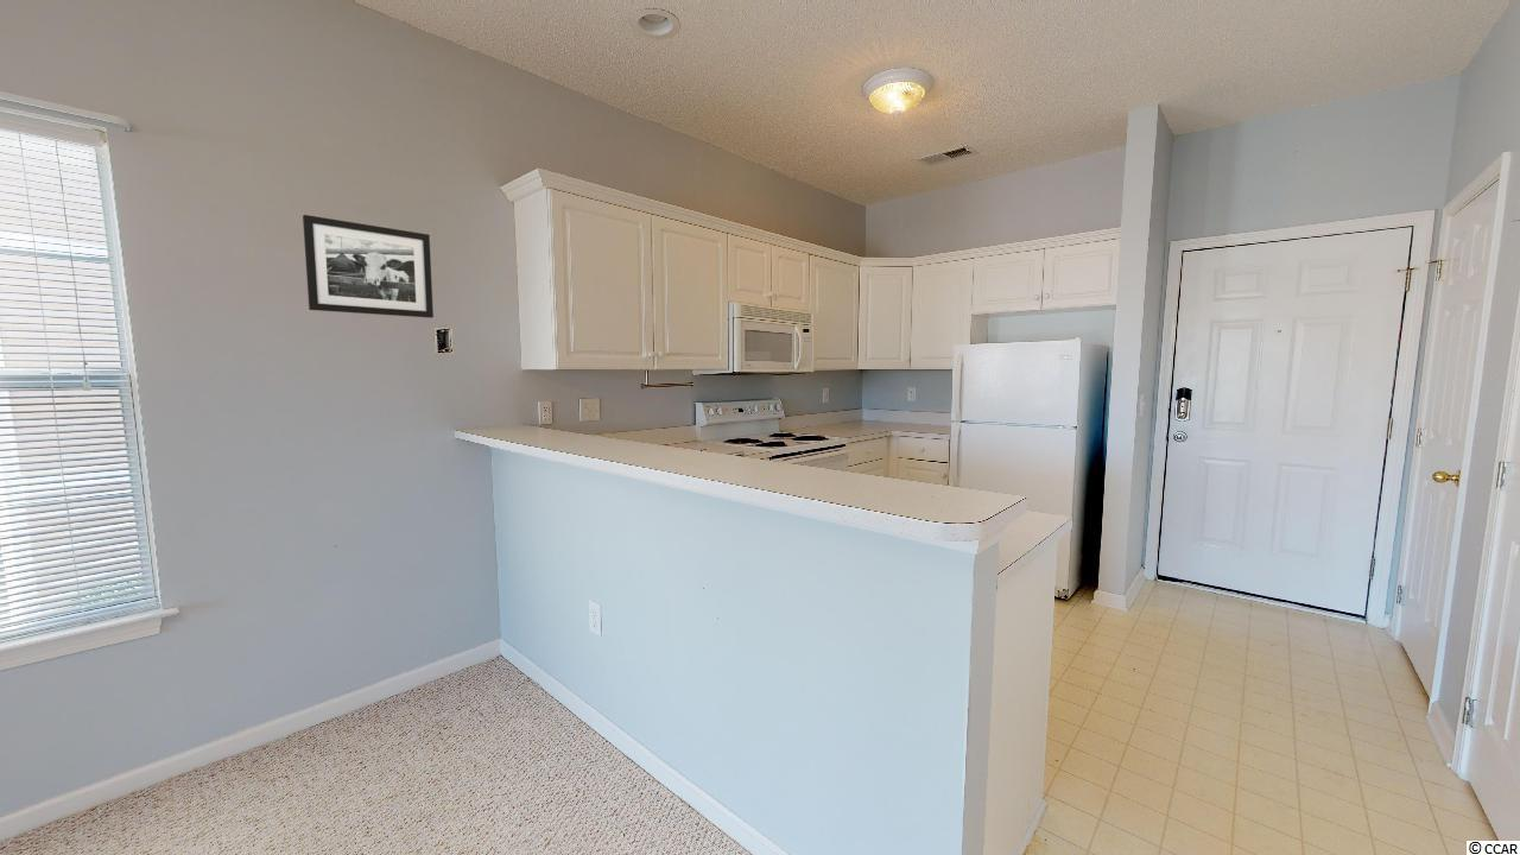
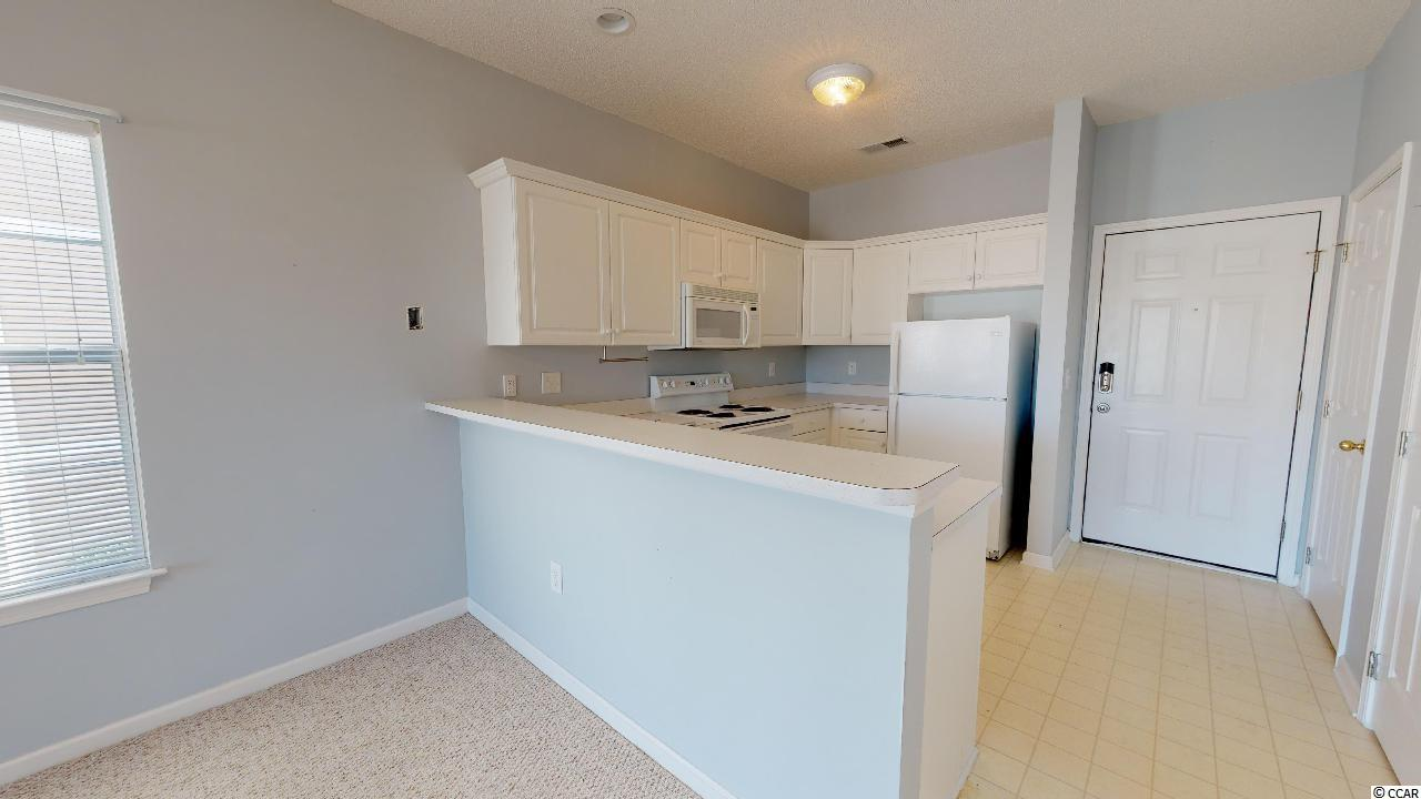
- picture frame (372, 270)
